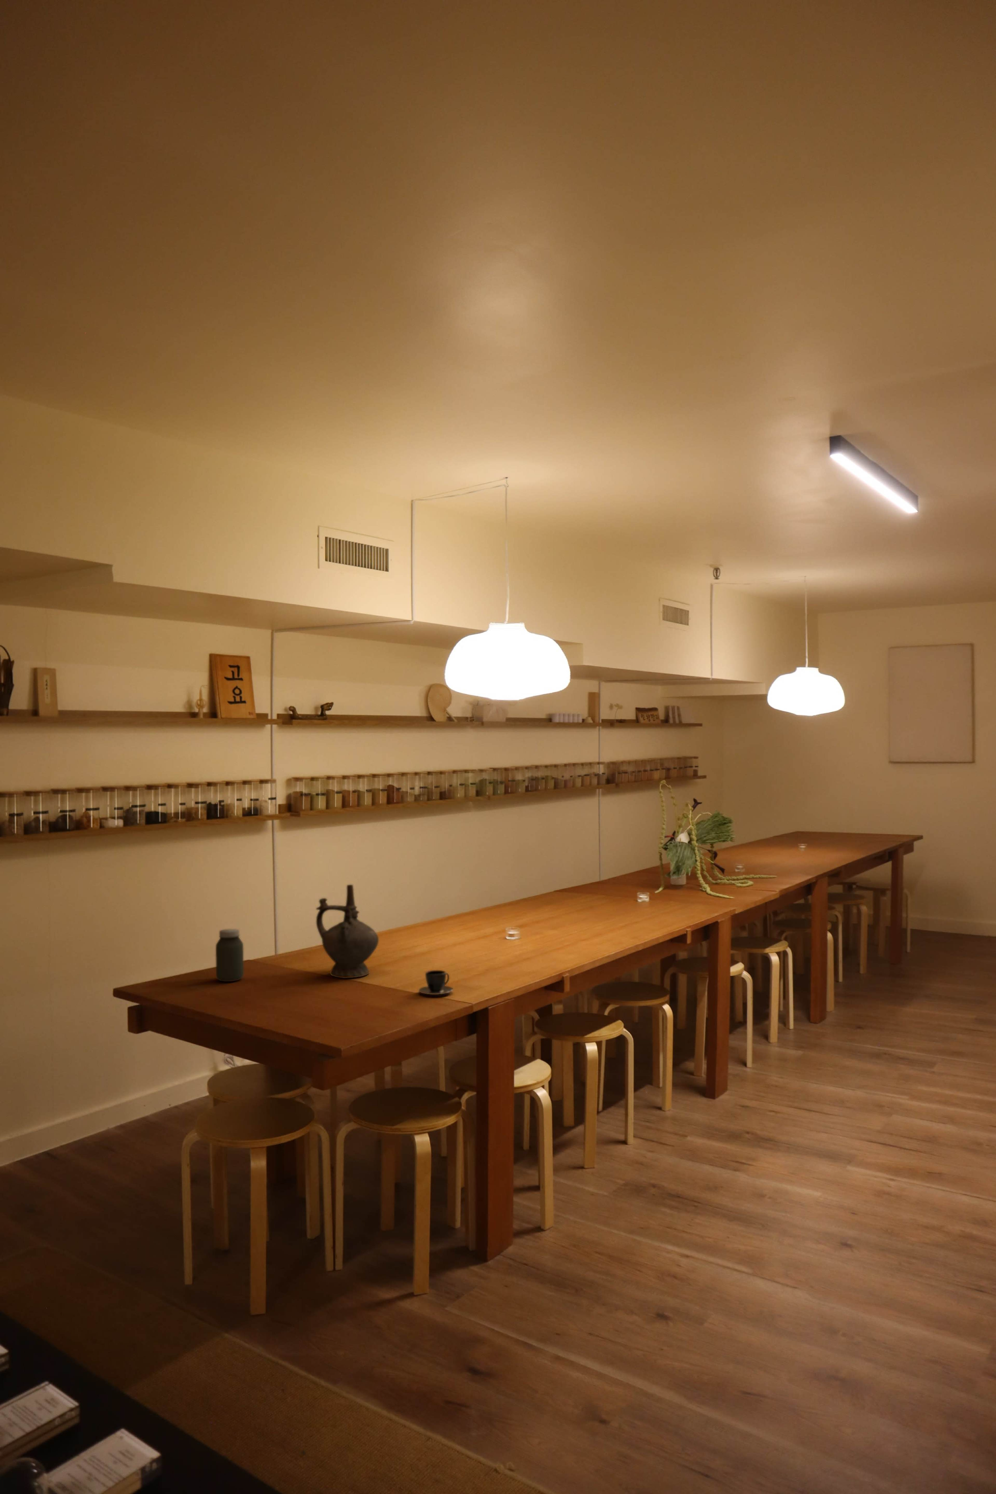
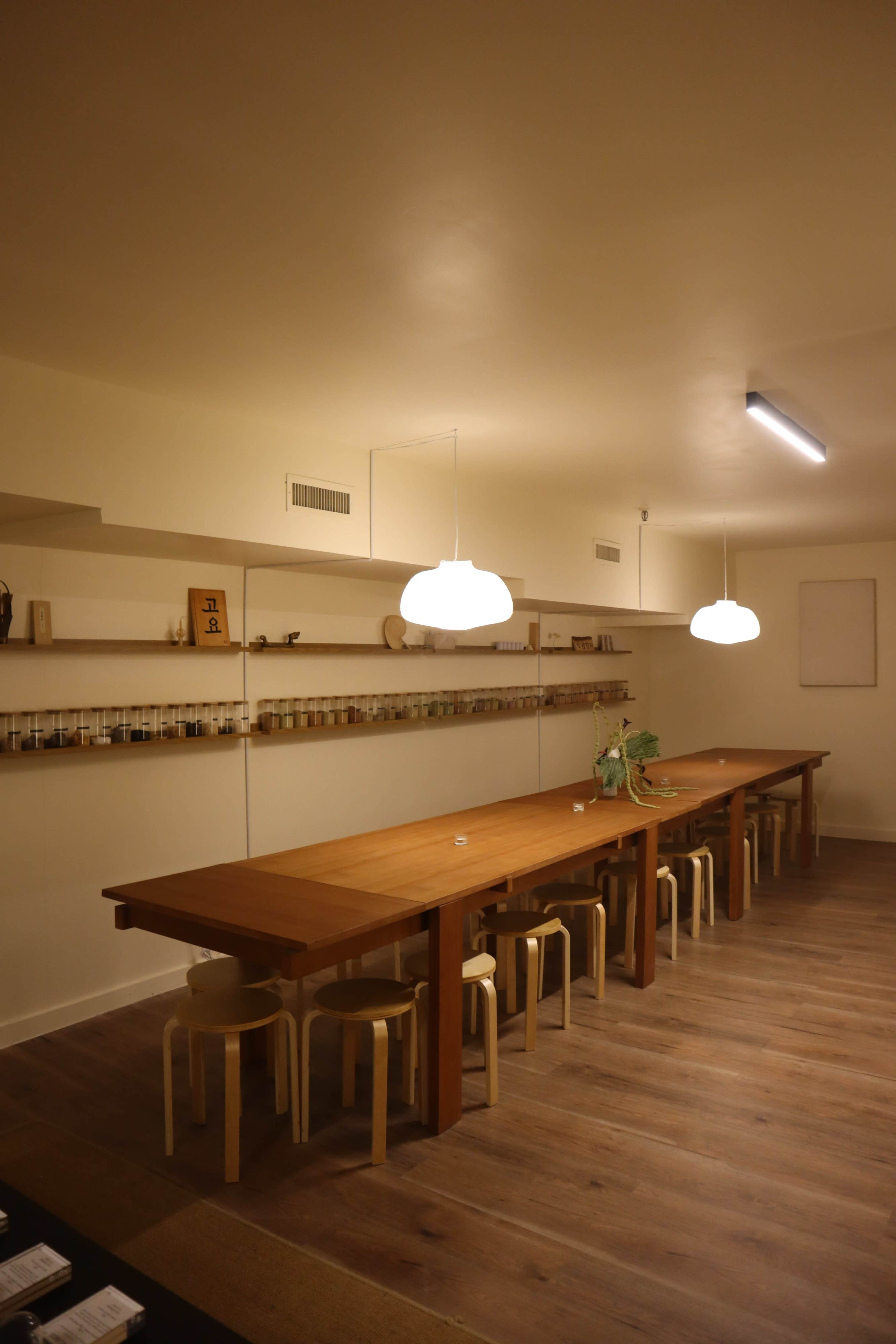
- ceremonial vessel (347, 929)
- teacup (436, 983)
- jar (229, 955)
